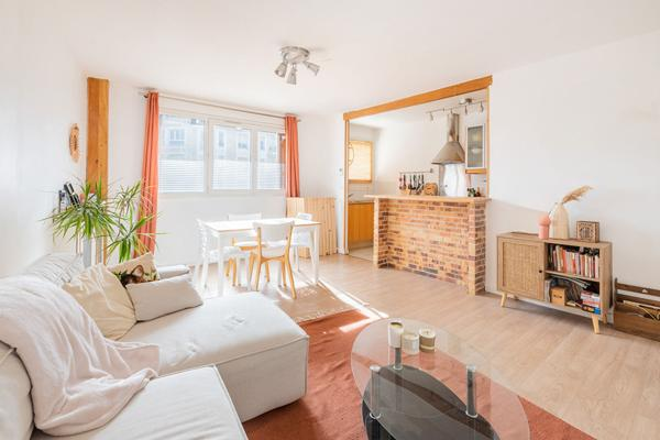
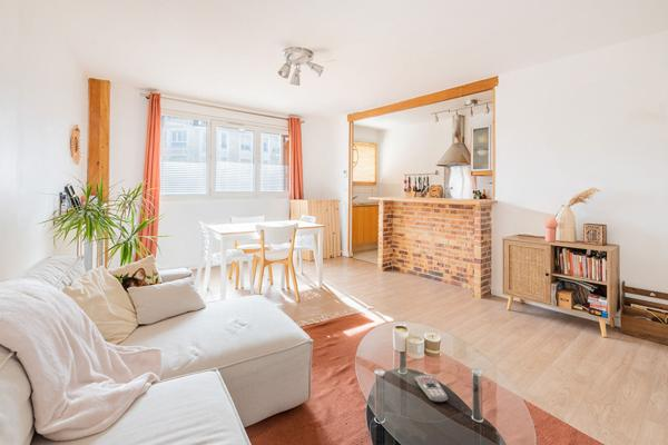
+ remote control (431, 387)
